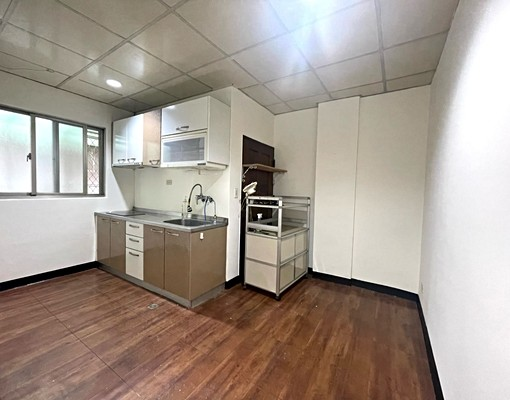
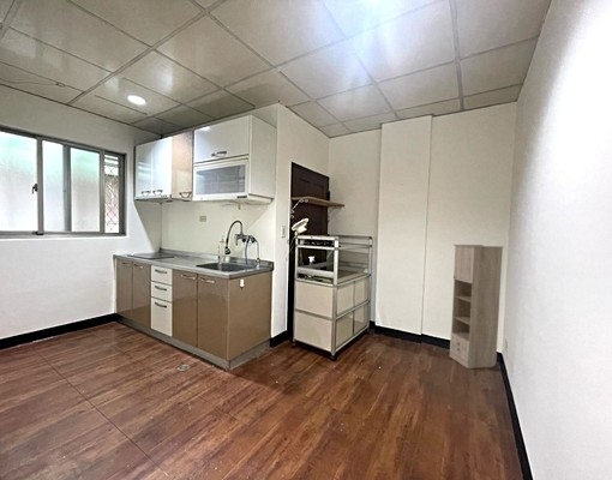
+ storage cabinet (474, 304)
